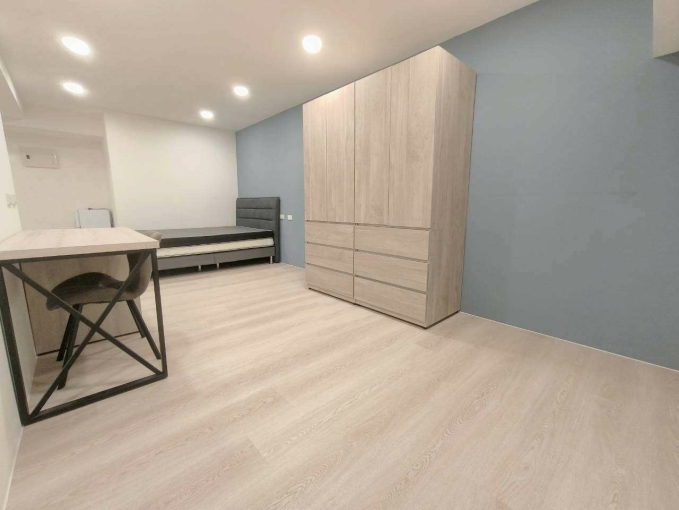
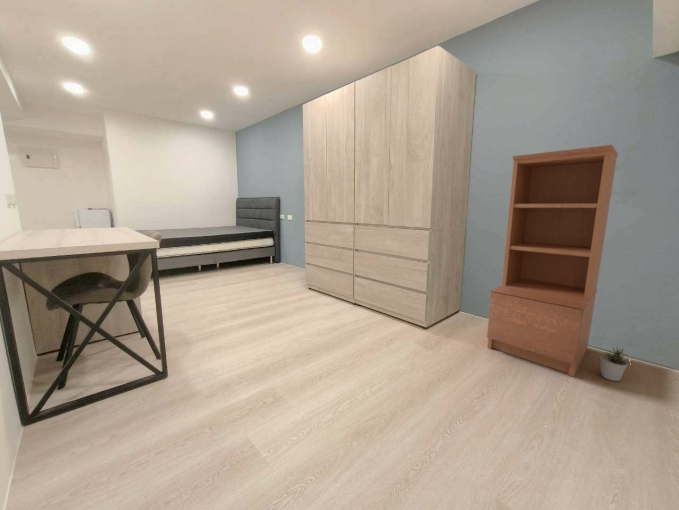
+ potted plant (614, 362)
+ bookshelf (548, 256)
